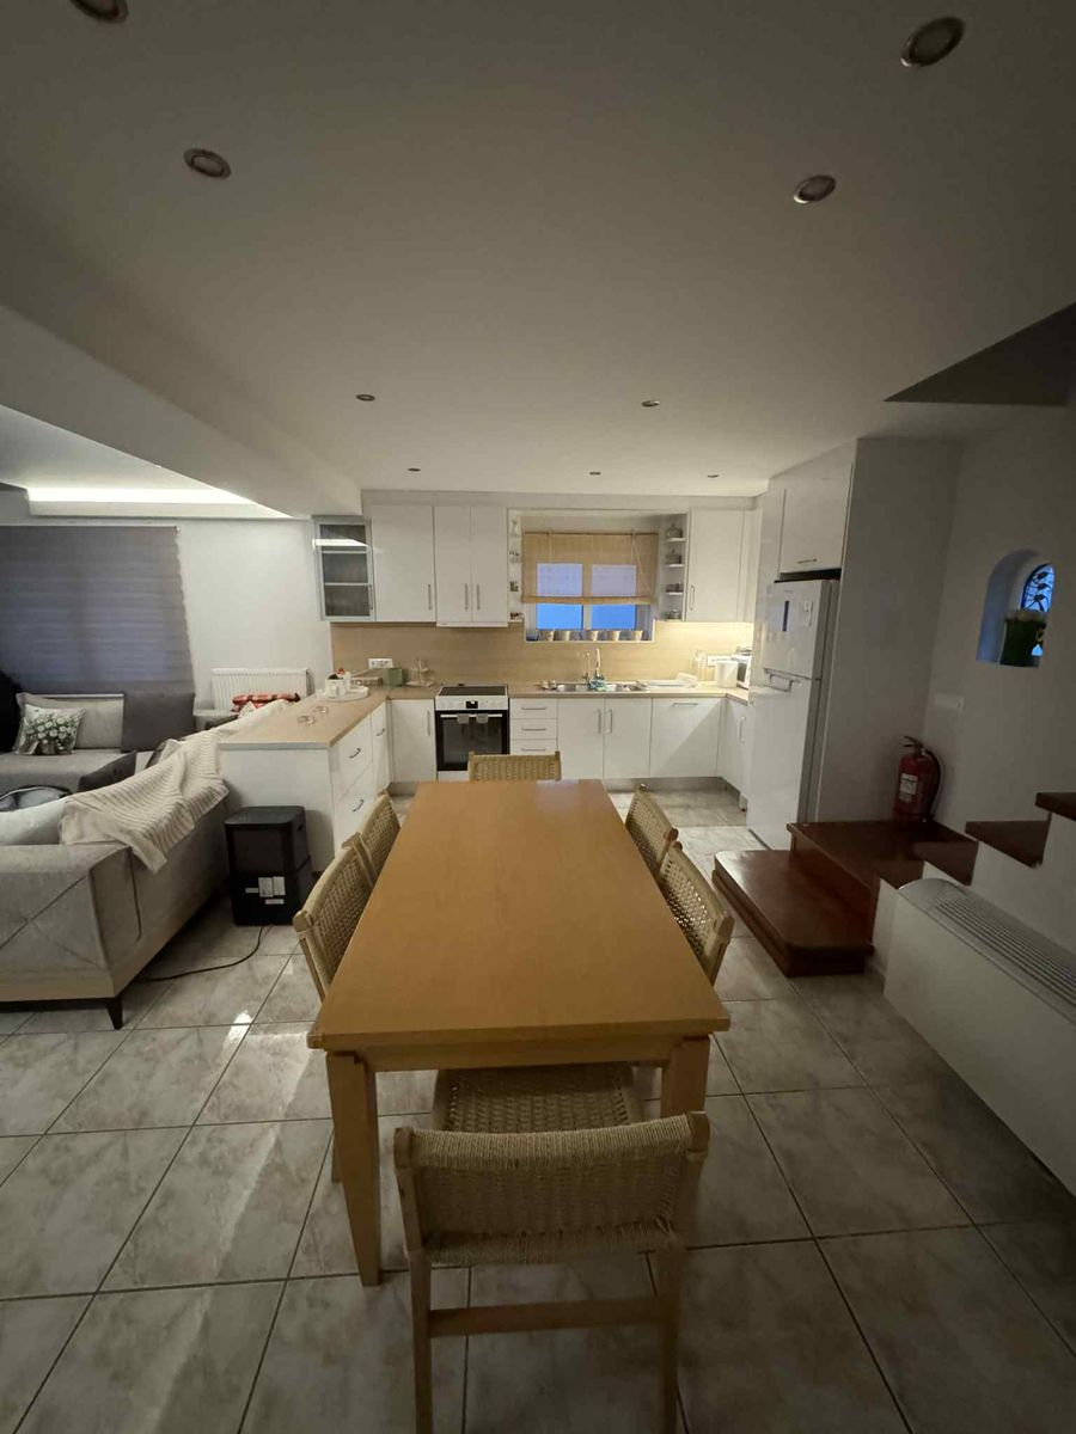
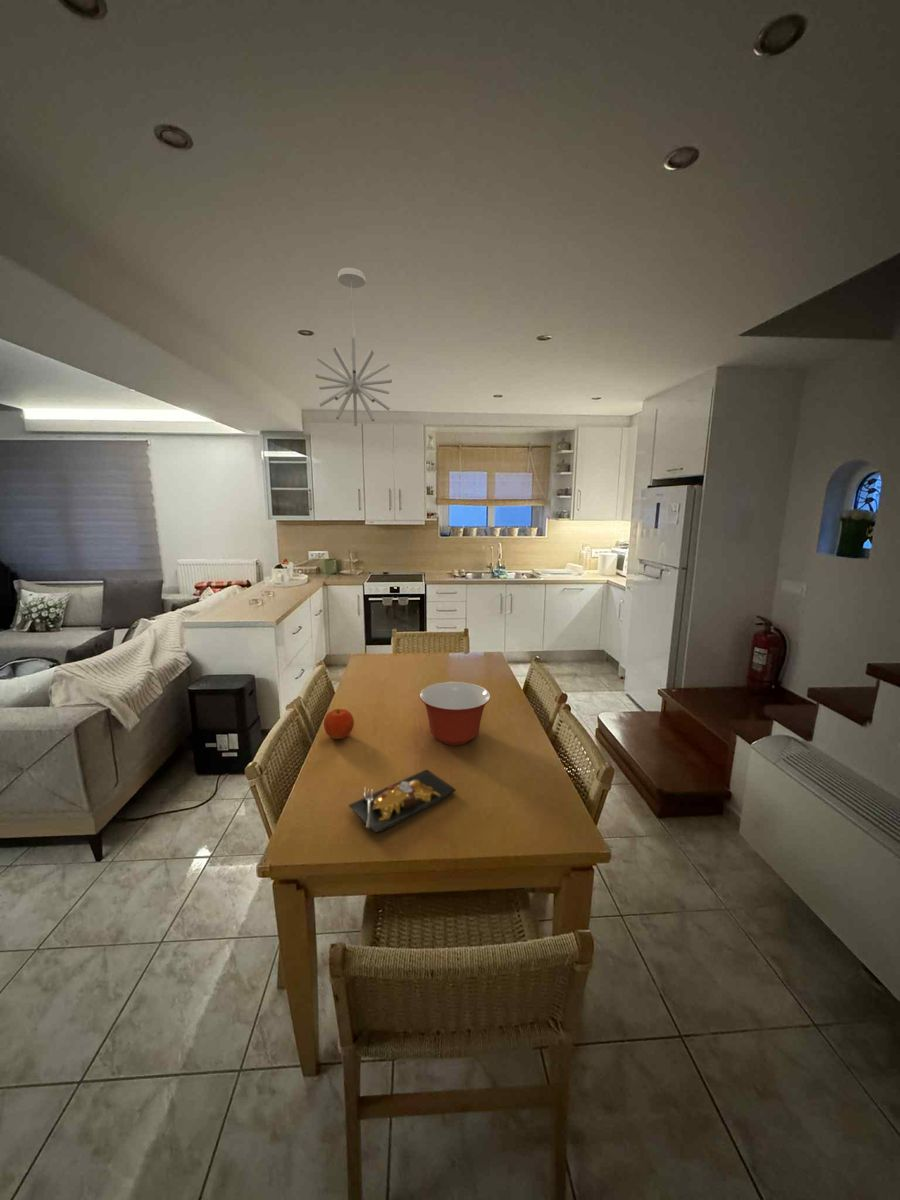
+ fruit (338, 723)
+ plate (399, 791)
+ mixing bowl (454, 715)
+ pendant light (353, 350)
